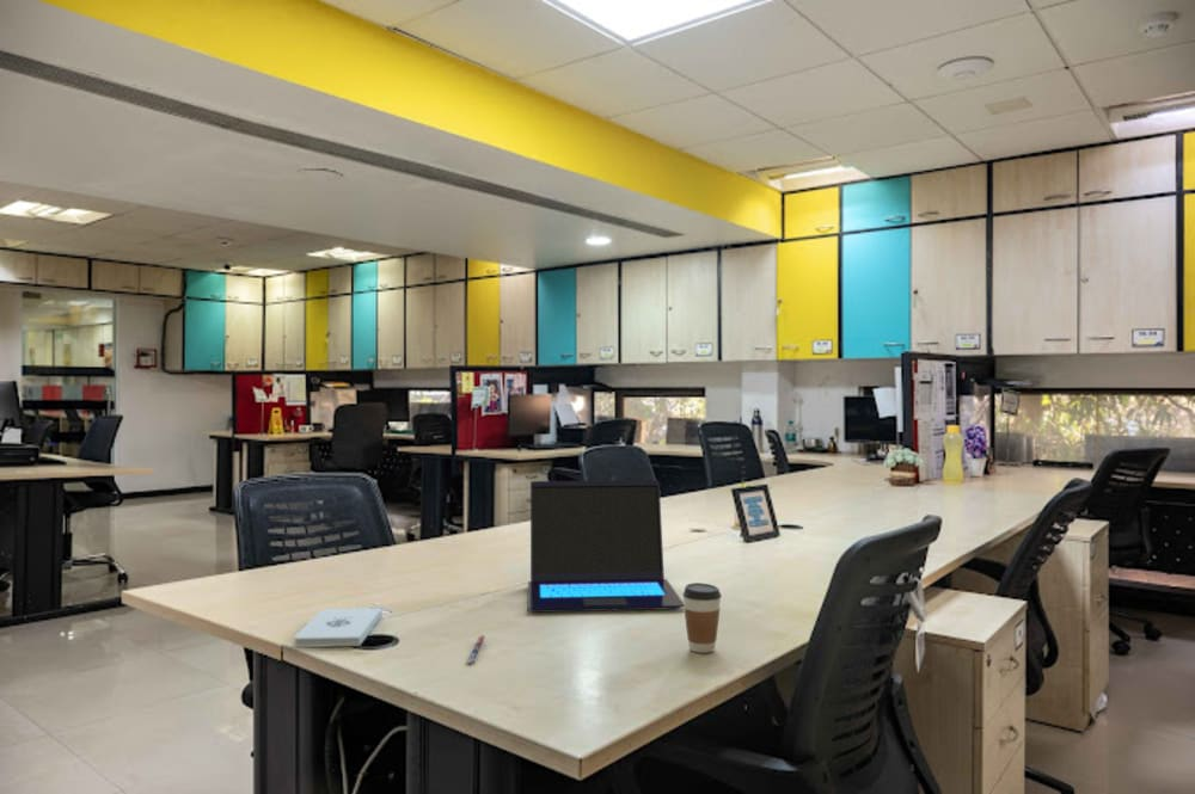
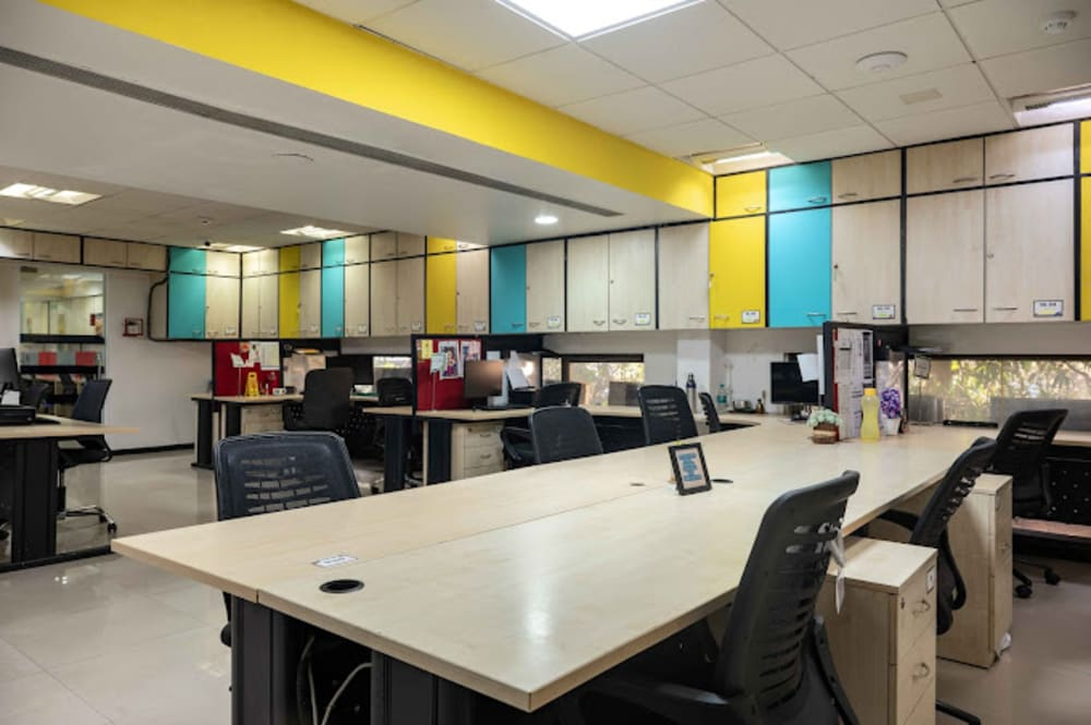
- coffee cup (701, 617)
- laptop (600, 540)
- pen (476, 648)
- notepad (339, 626)
